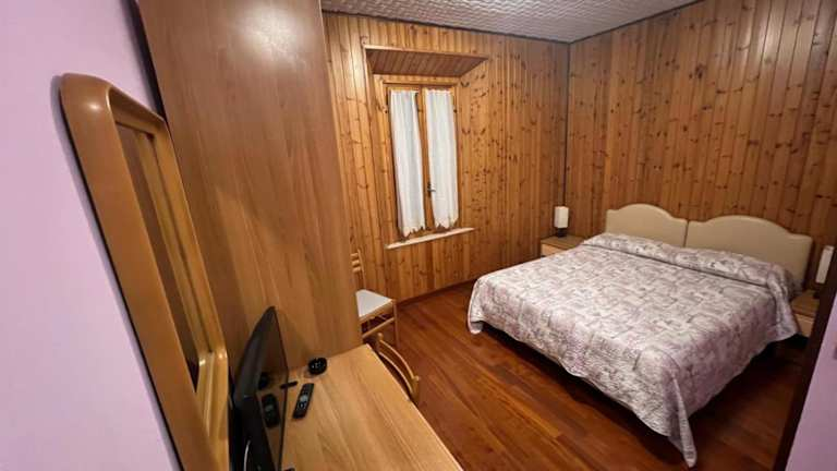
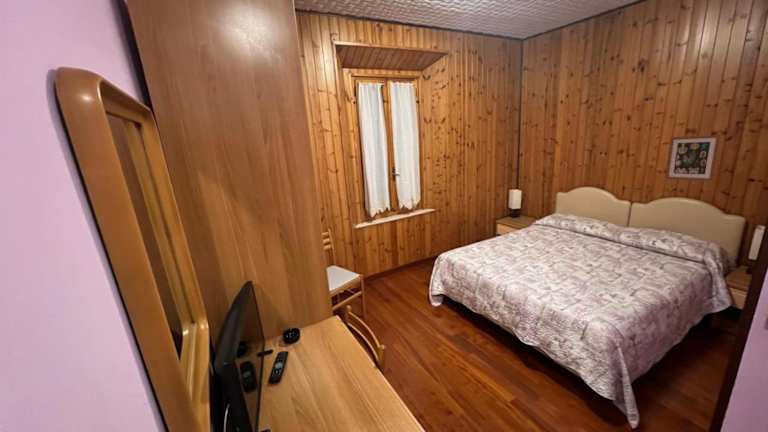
+ wall art (690, 158)
